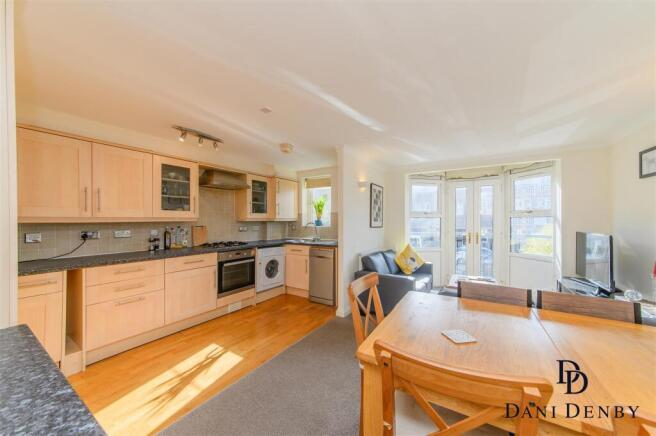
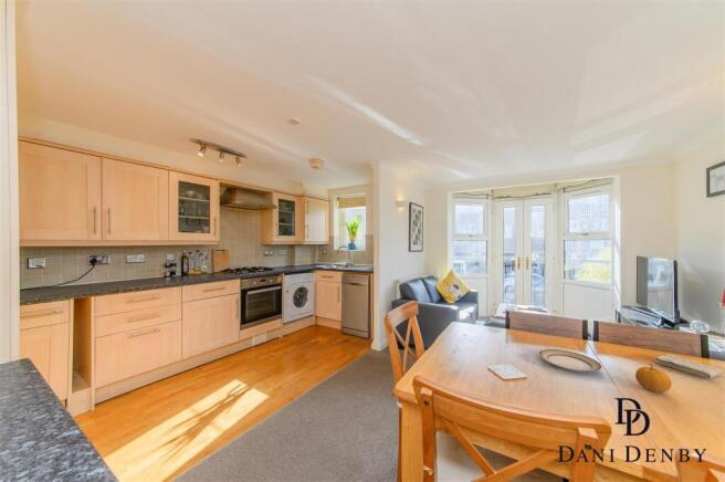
+ fruit (652, 376)
+ plate (568, 360)
+ washcloth (686, 365)
